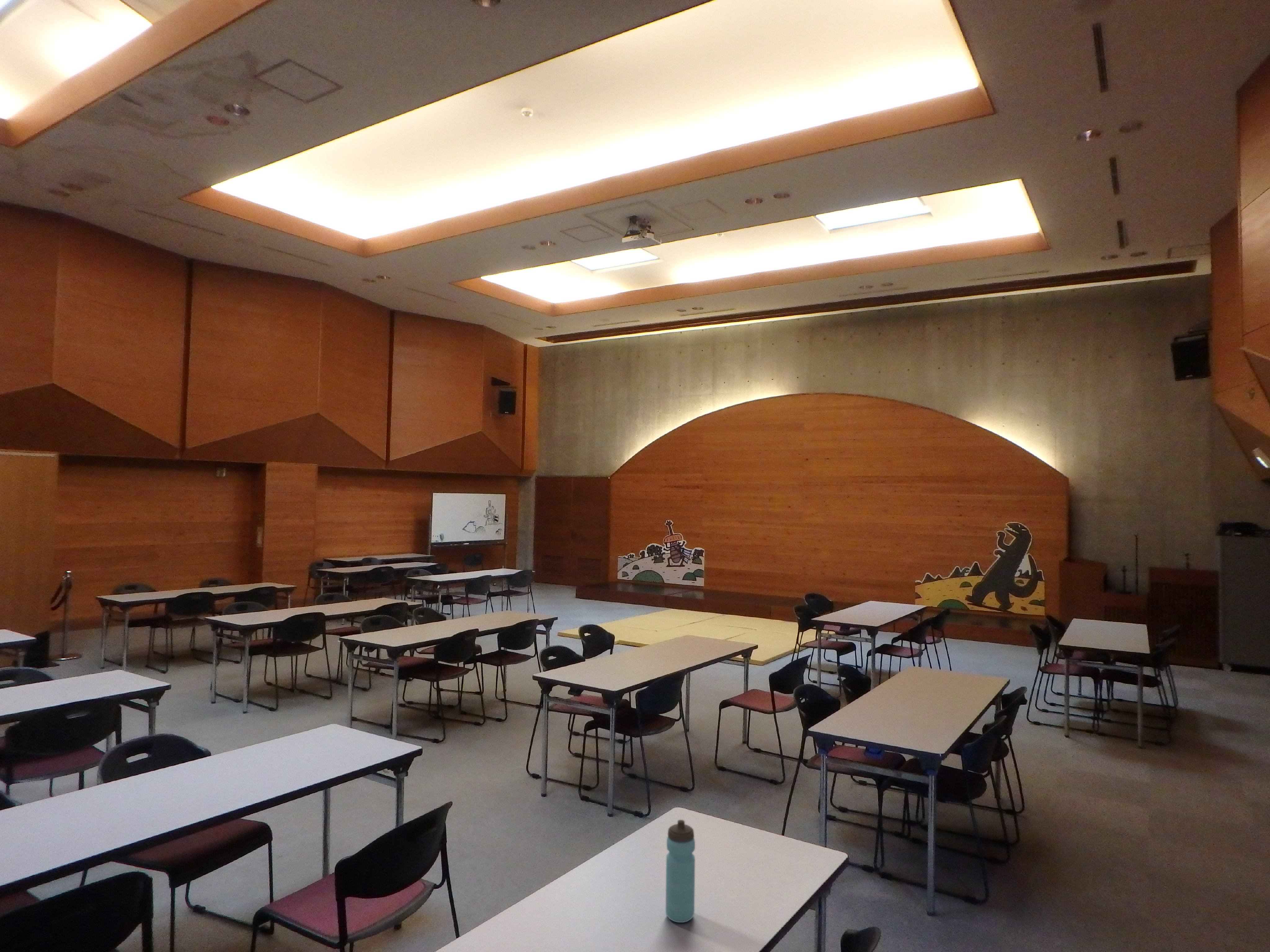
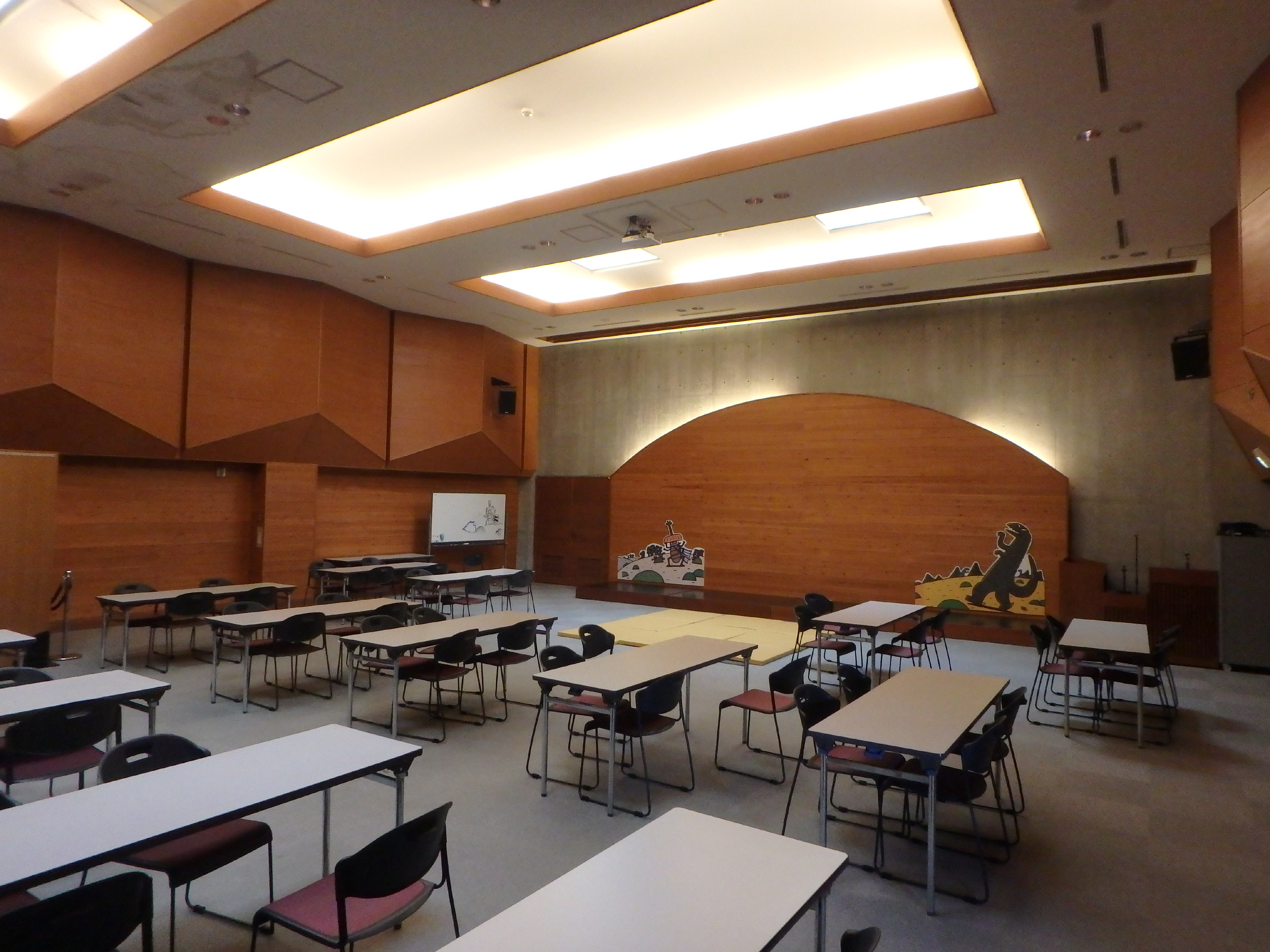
- water bottle (680, 868)
